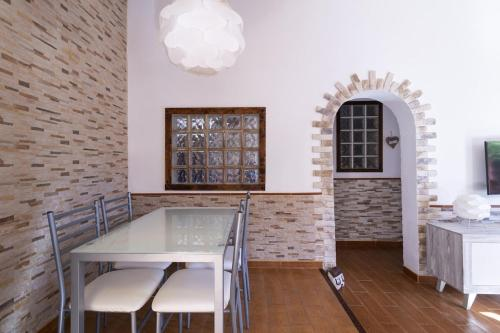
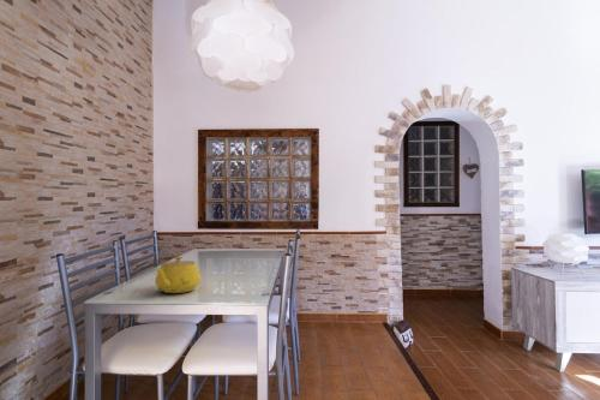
+ teapot (176, 273)
